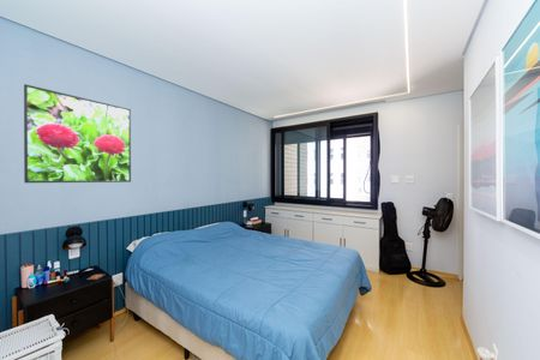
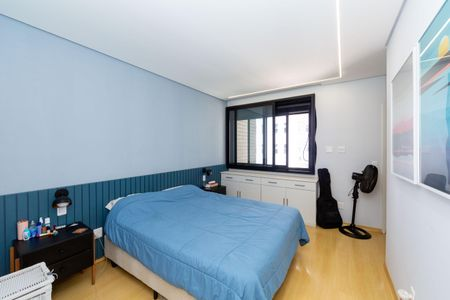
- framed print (85, 140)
